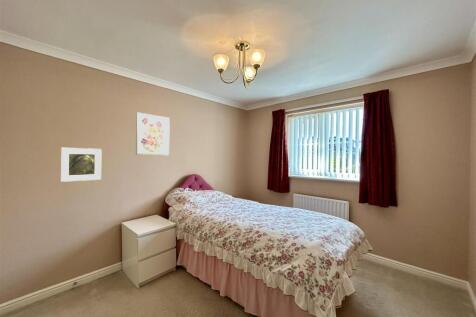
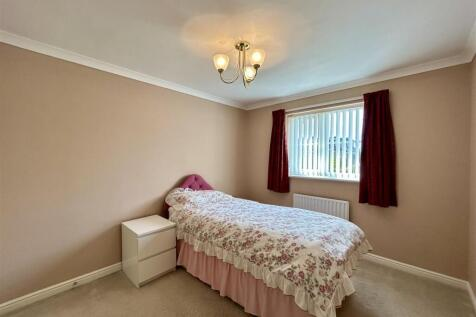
- wall art (153, 135)
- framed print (82, 164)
